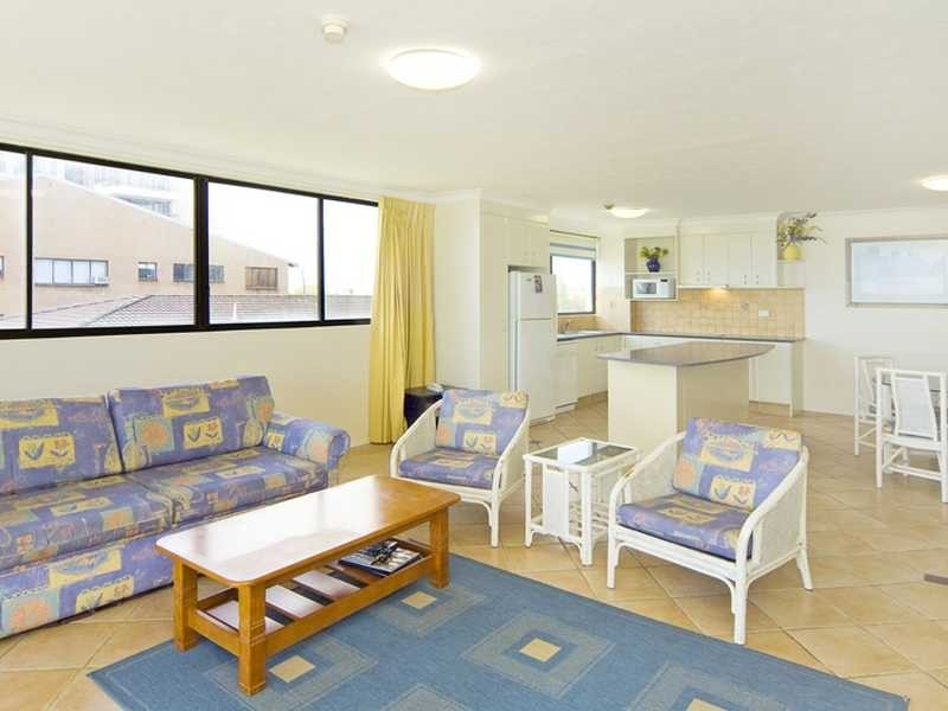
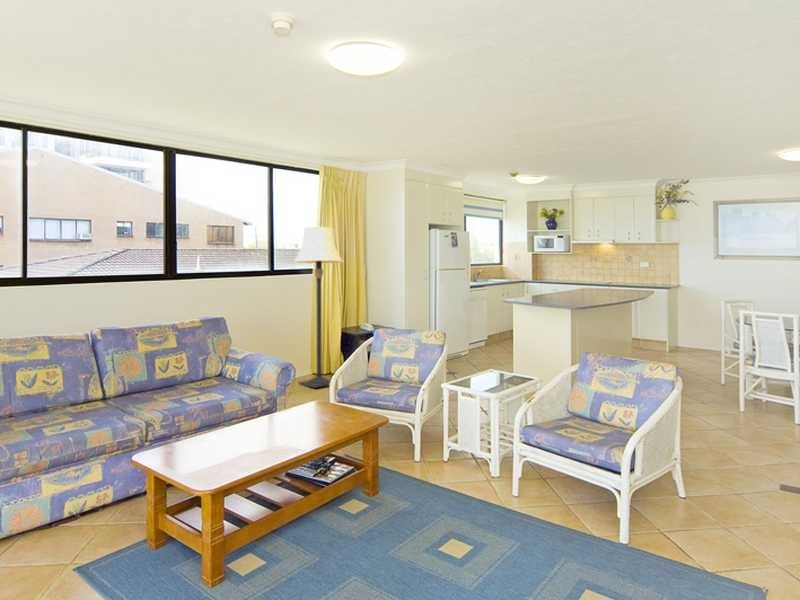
+ lamp (319, 306)
